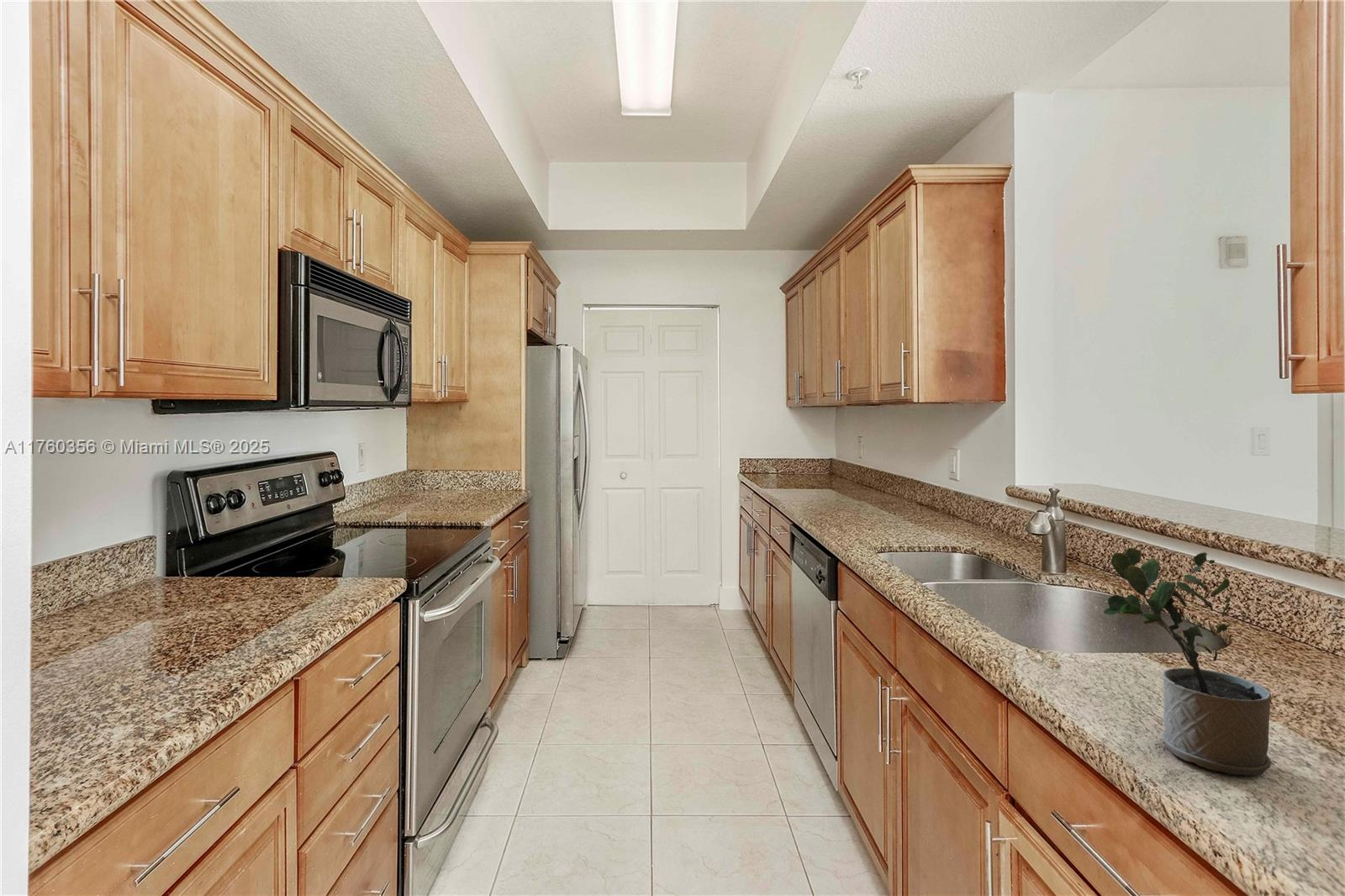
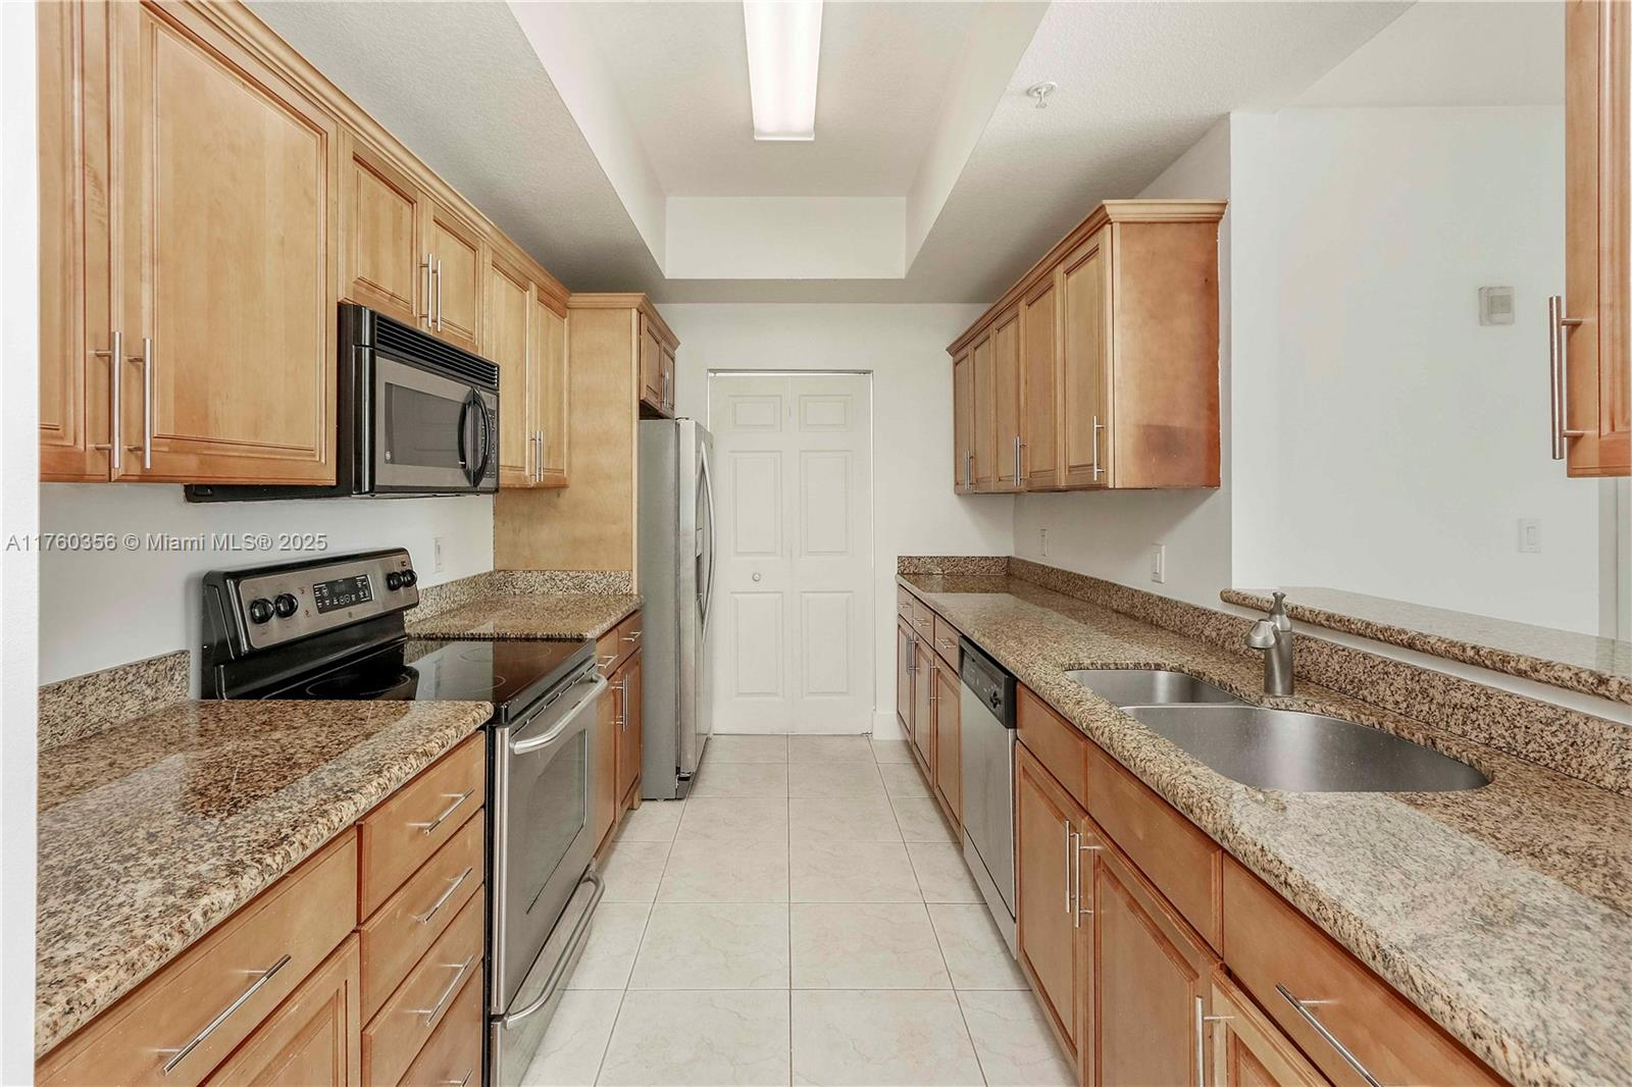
- potted plant (1184, 650)
